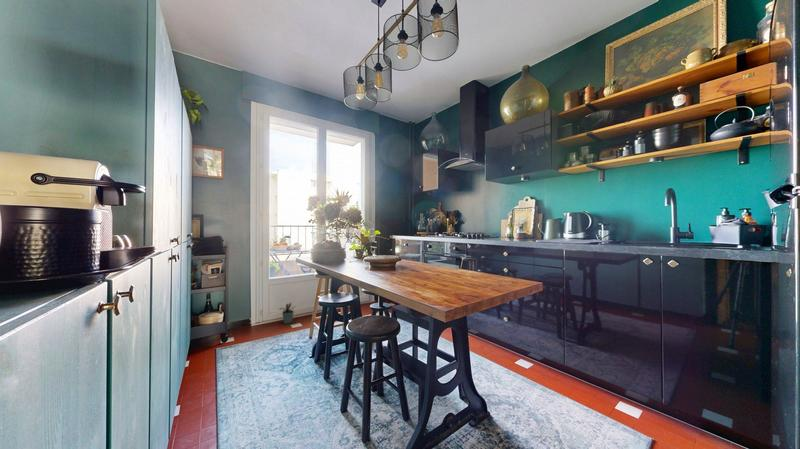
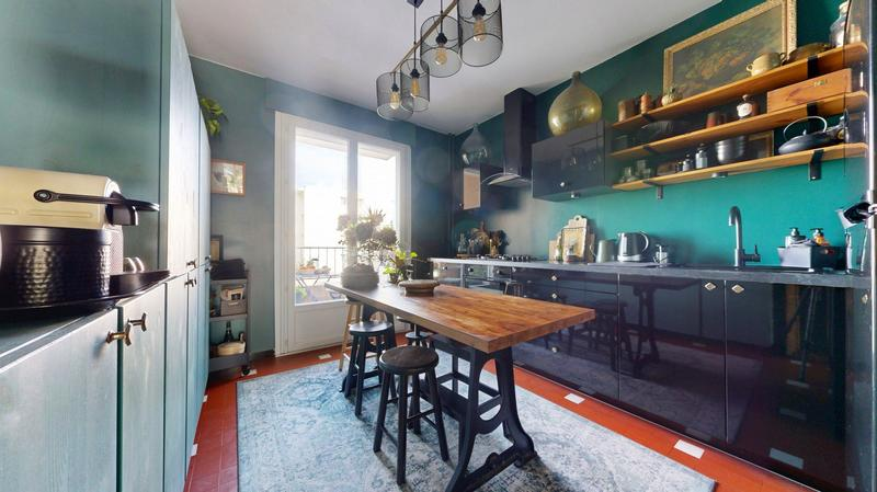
- potted plant (288, 312)
